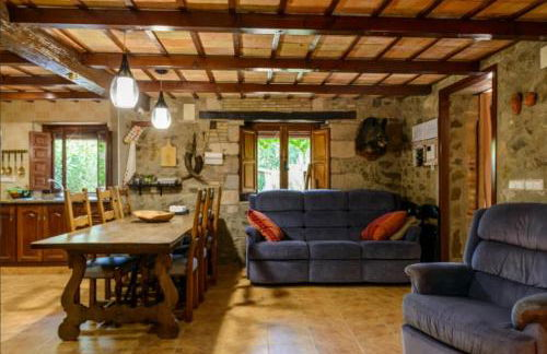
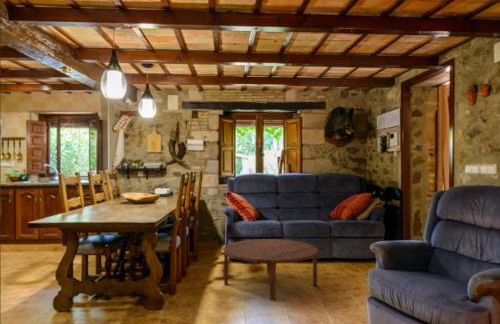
+ coffee table (270, 266)
